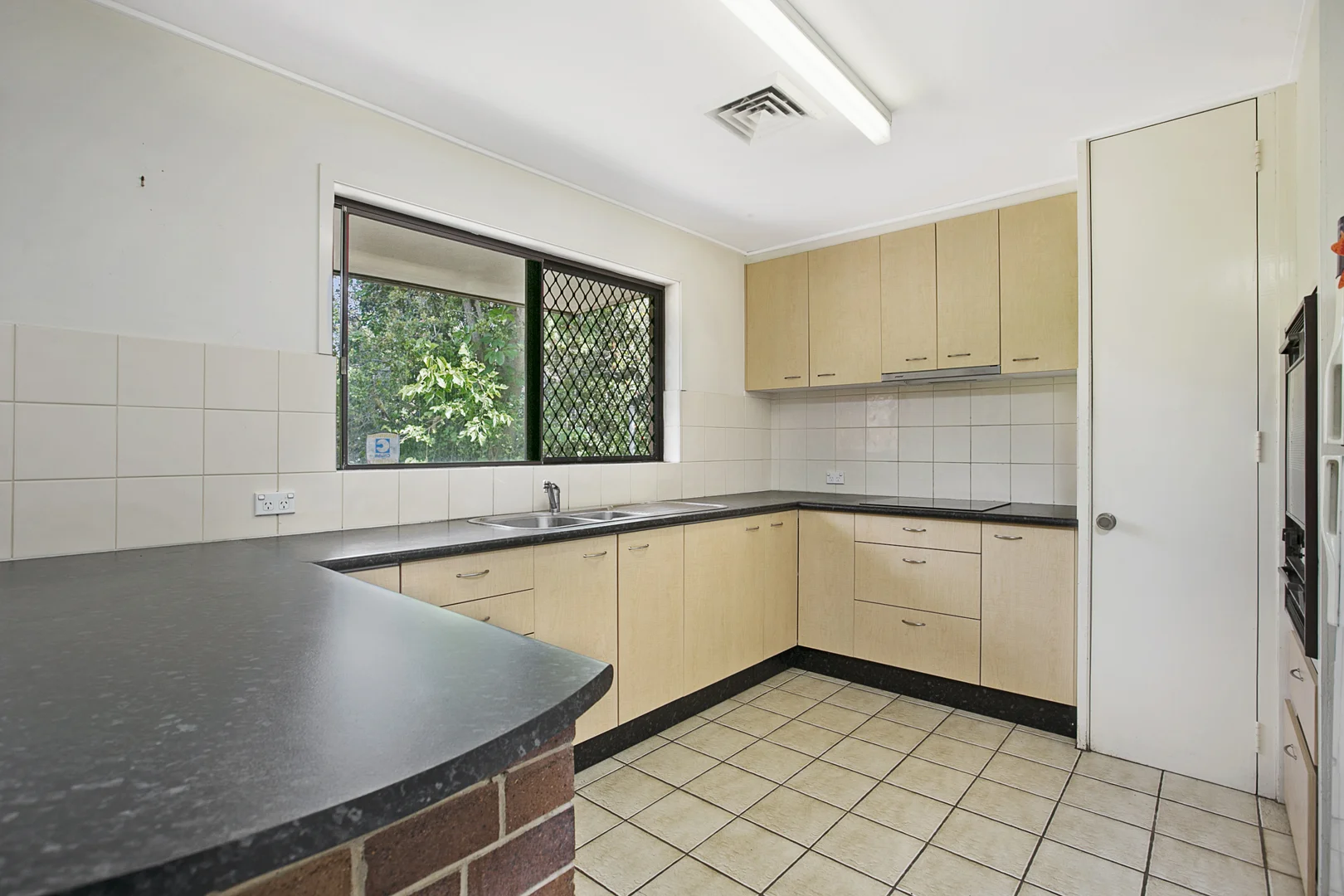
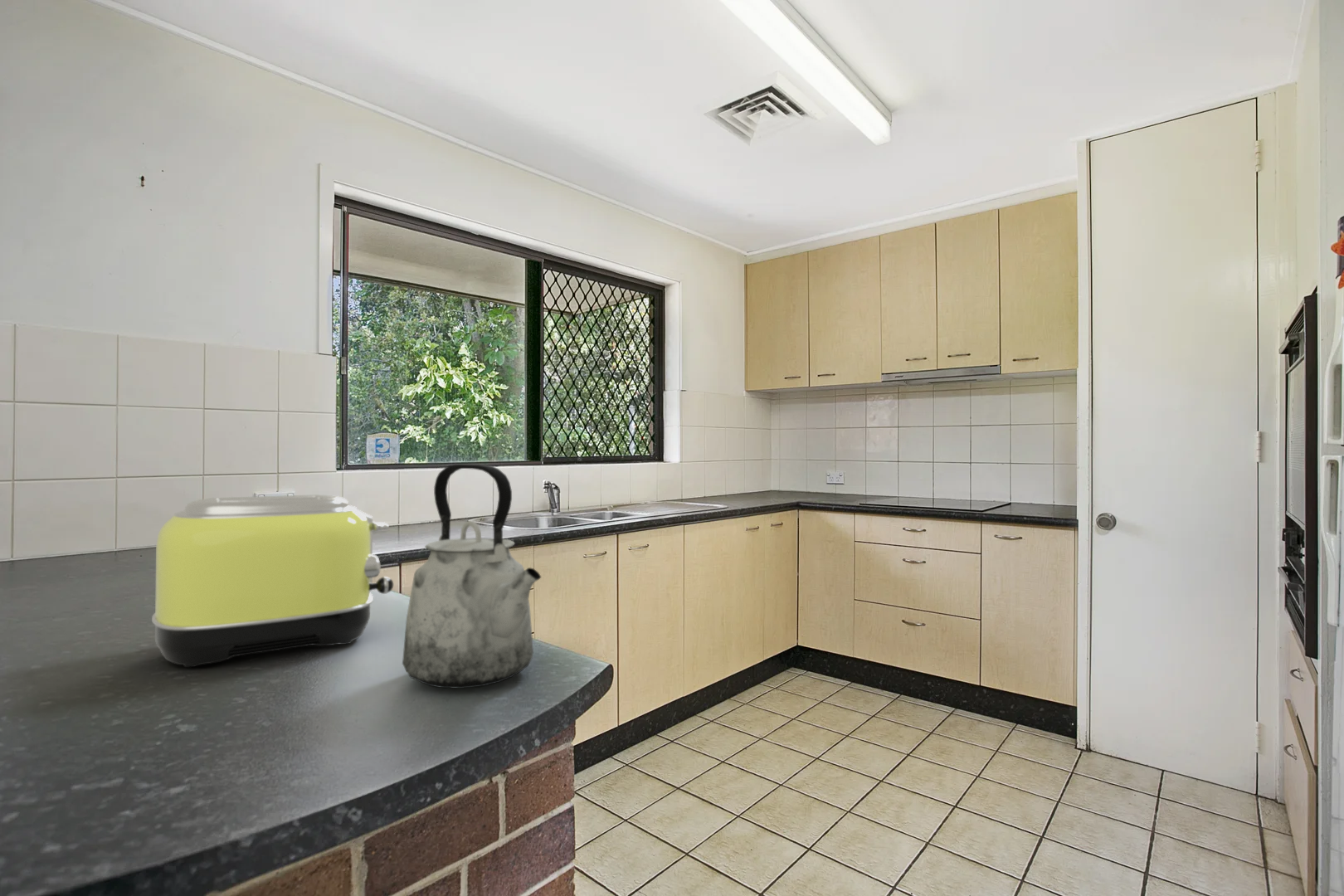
+ kettle (484, 572)
+ toaster (280, 570)
